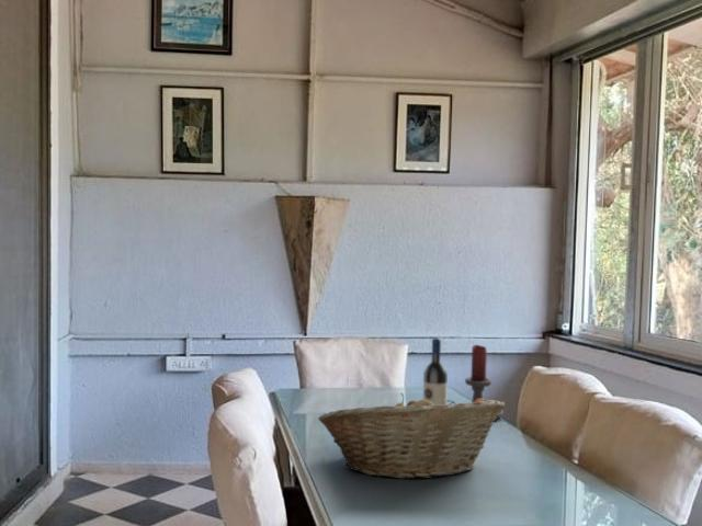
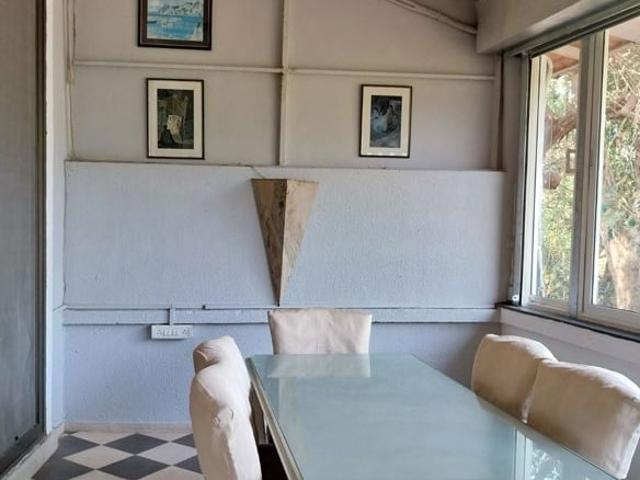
- fruit basket (411, 426)
- wine bottle (434, 384)
- candle holder (471, 380)
